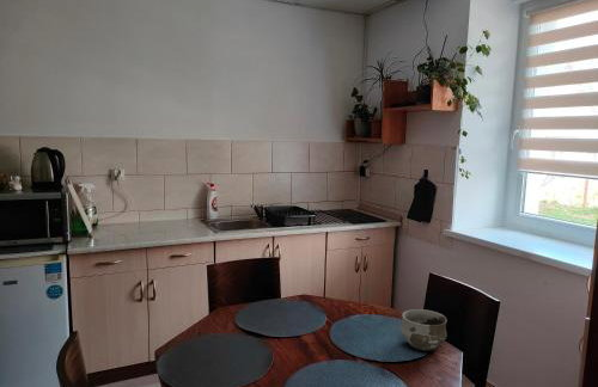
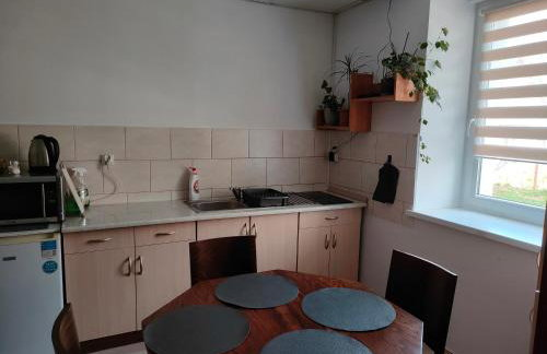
- ceramic bowl (423, 331)
